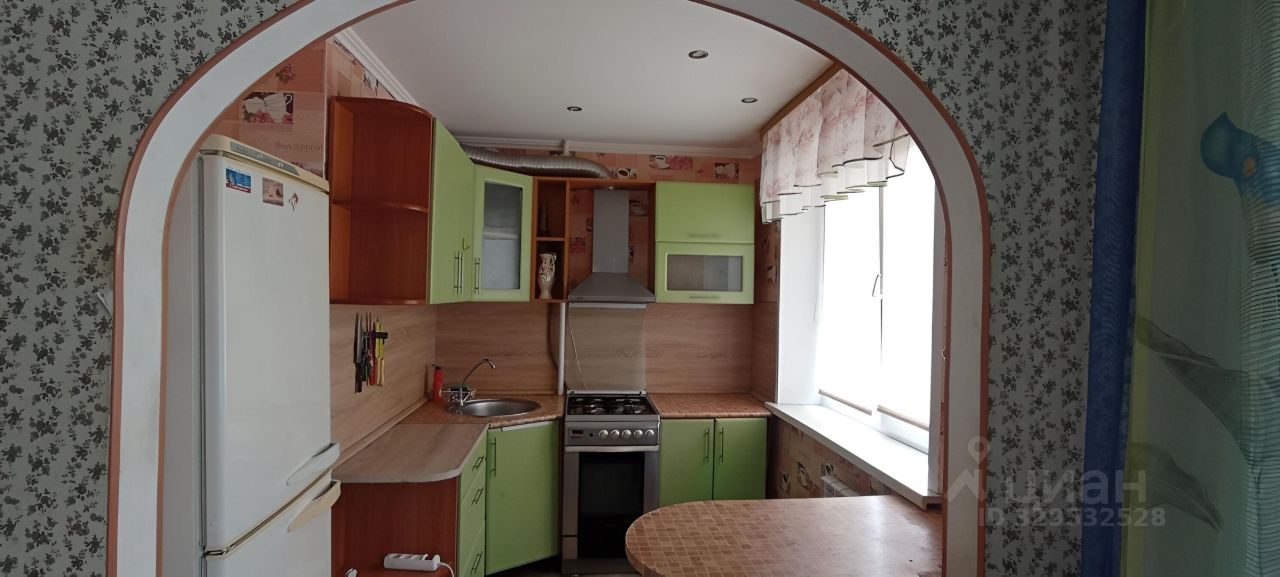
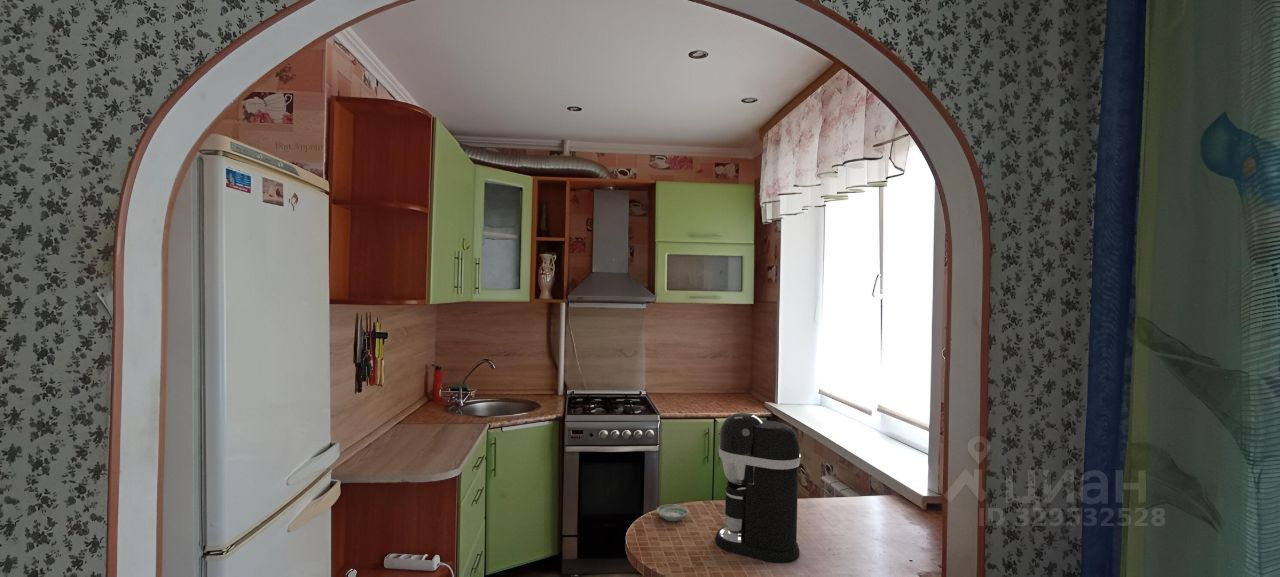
+ saucer (672, 514)
+ coffee maker (758, 481)
